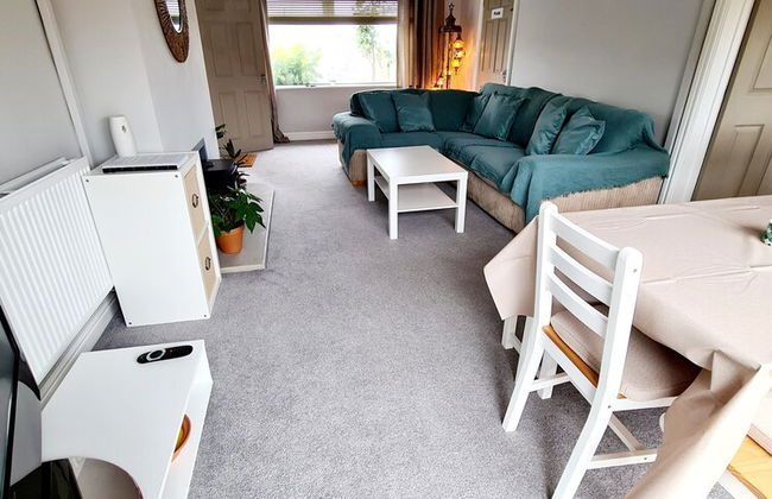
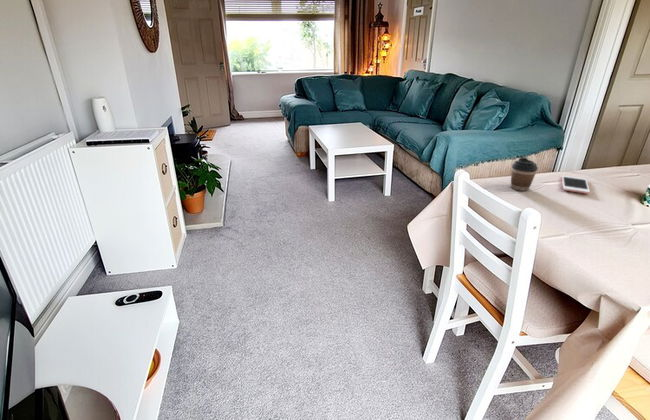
+ cell phone (574, 184)
+ coffee cup (523, 173)
